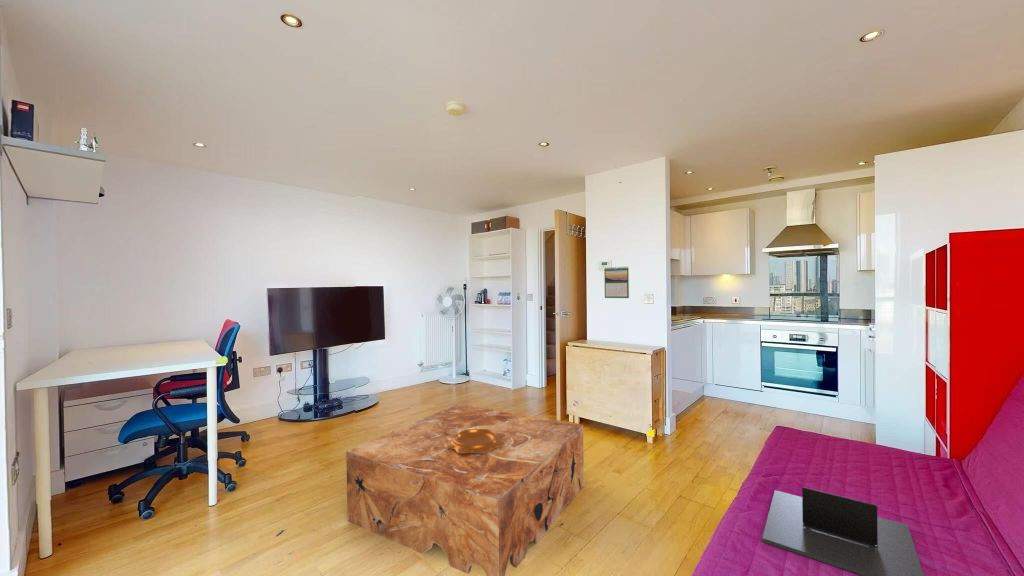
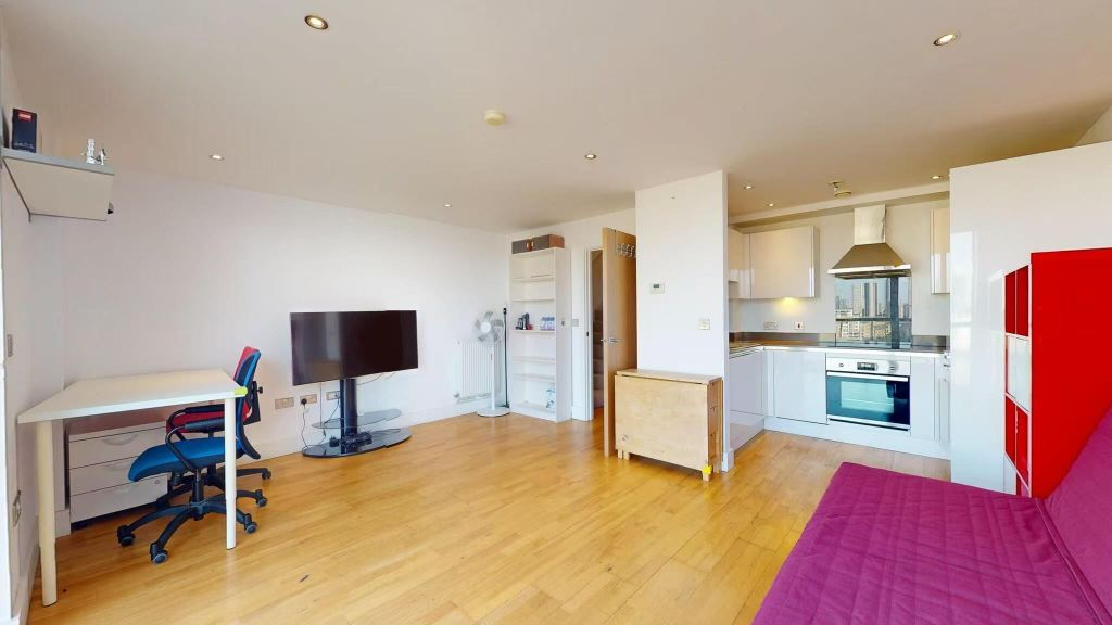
- calendar (616, 282)
- coffee table (473, 469)
- laptop (836, 513)
- decorative bowl (475, 439)
